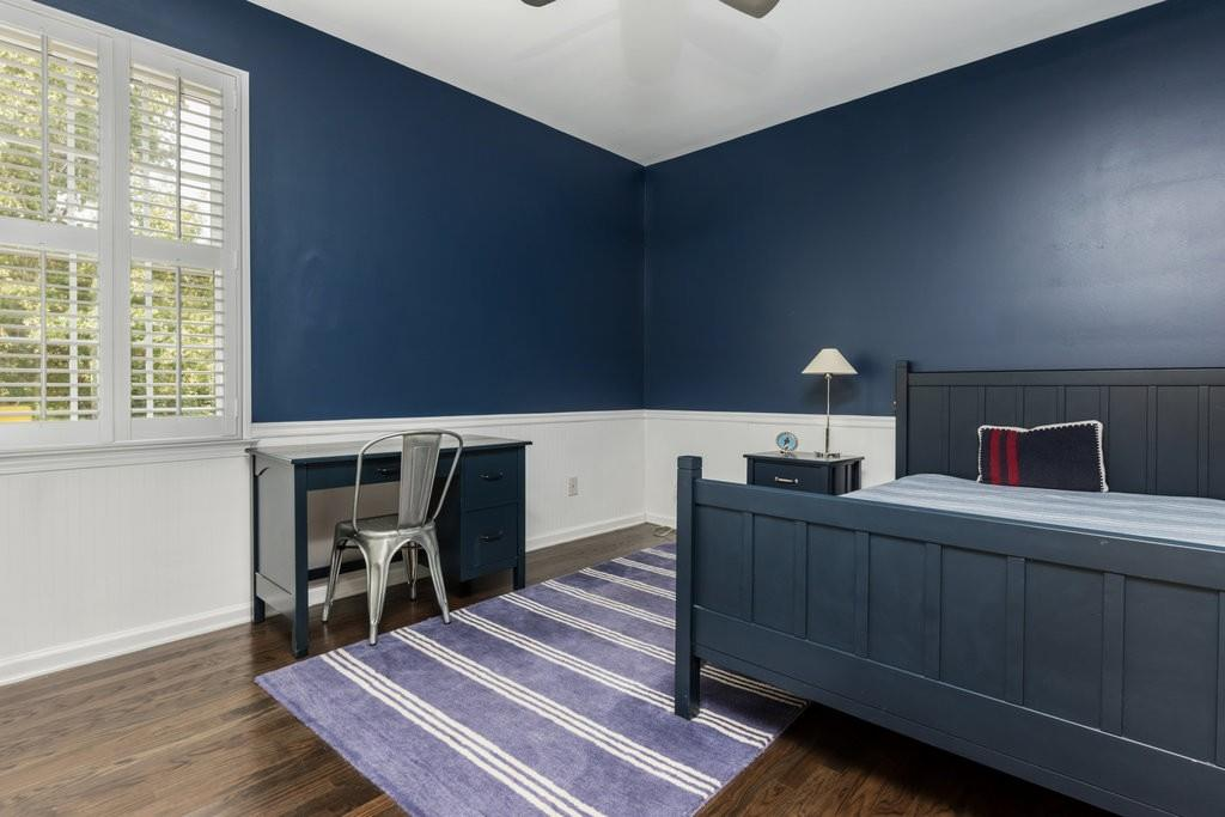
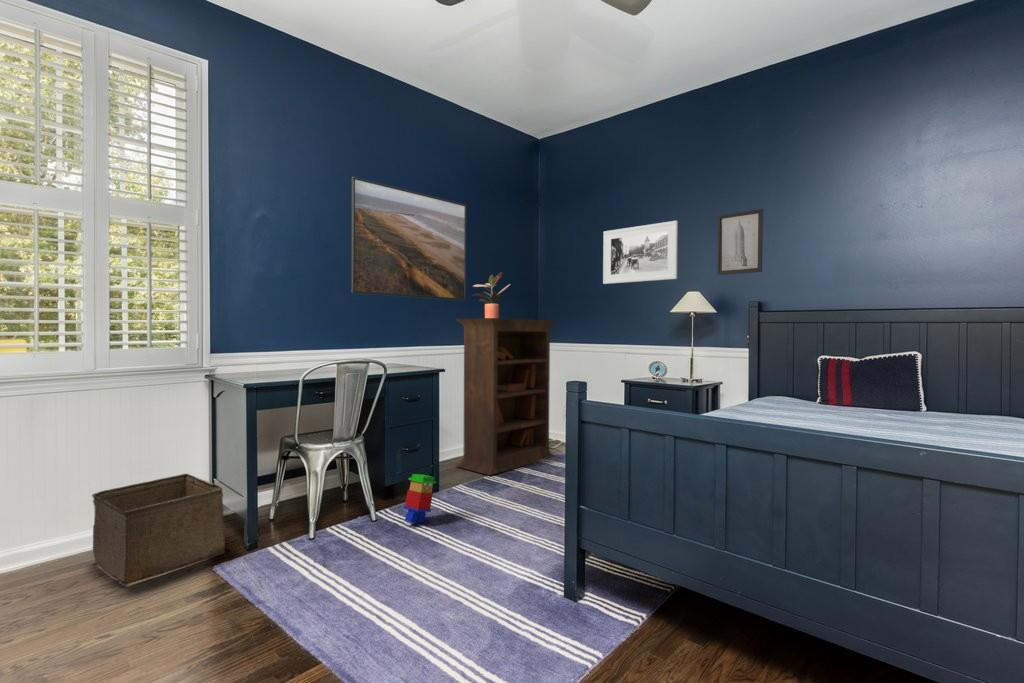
+ bookcase (508, 390)
+ storage bin (159, 523)
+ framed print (638, 254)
+ potted plant (490, 295)
+ stacking toy (418, 498)
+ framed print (414, 244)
+ wall art (739, 242)
